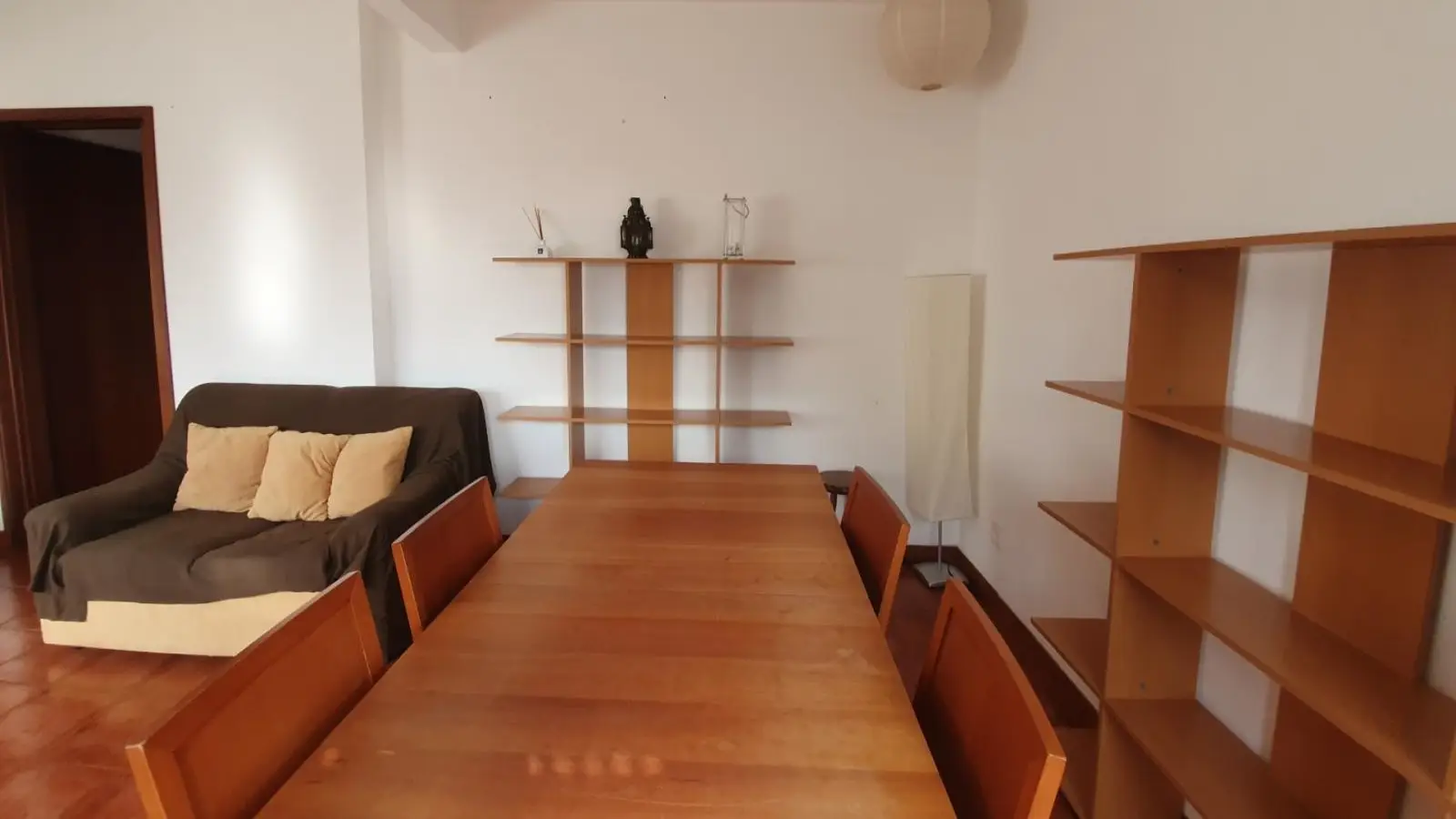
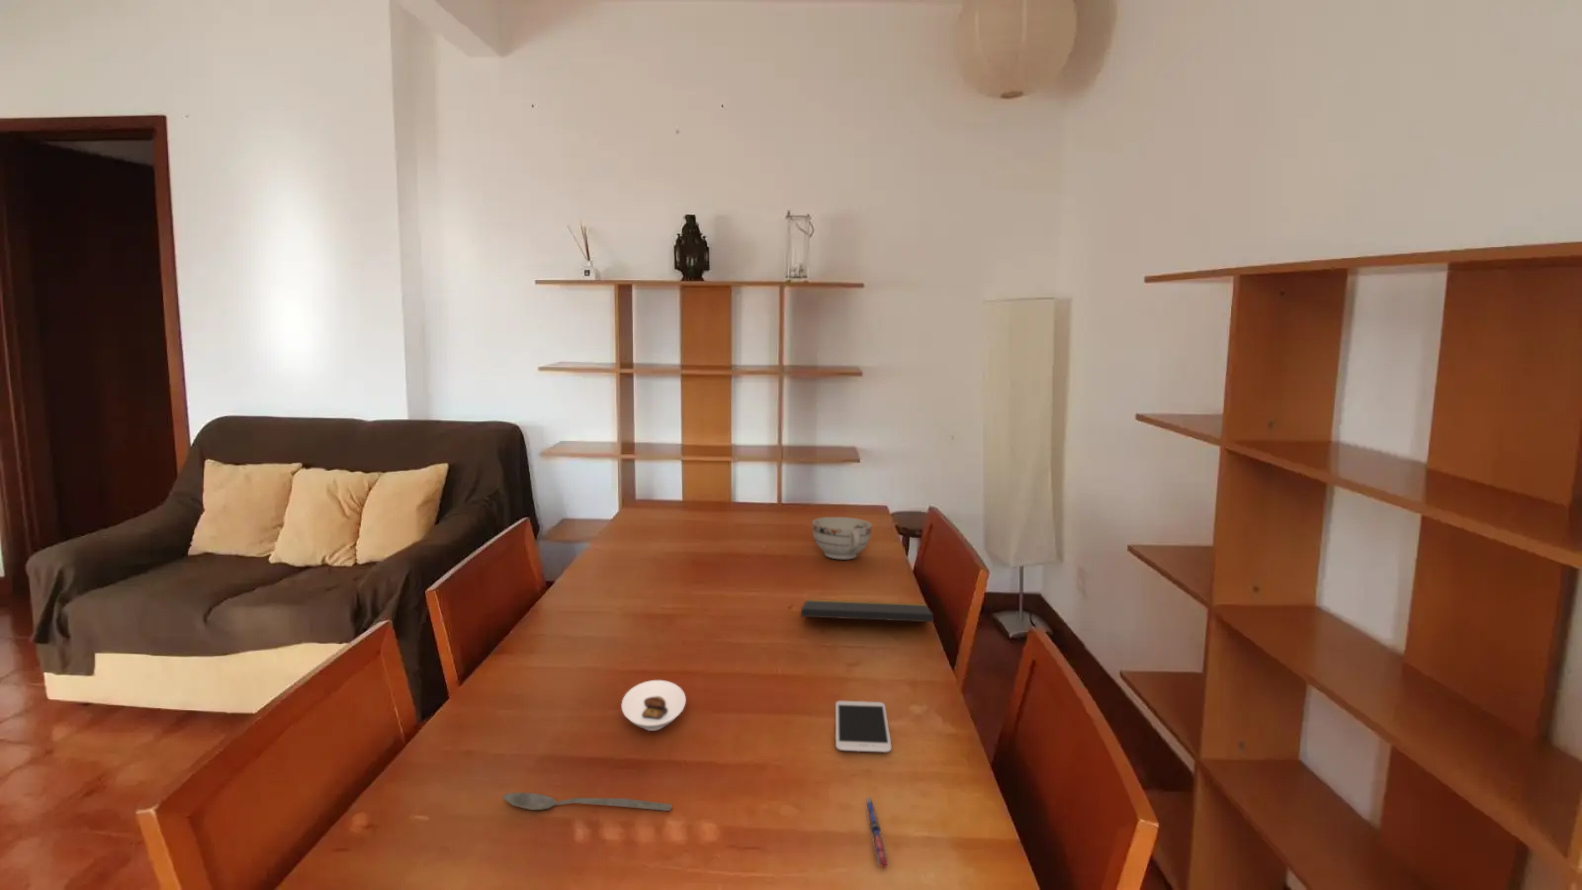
+ spoon (588, 802)
+ pen (875, 828)
+ teacup (843, 540)
+ notepad (865, 610)
+ smartphone (862, 724)
+ saucer (654, 709)
